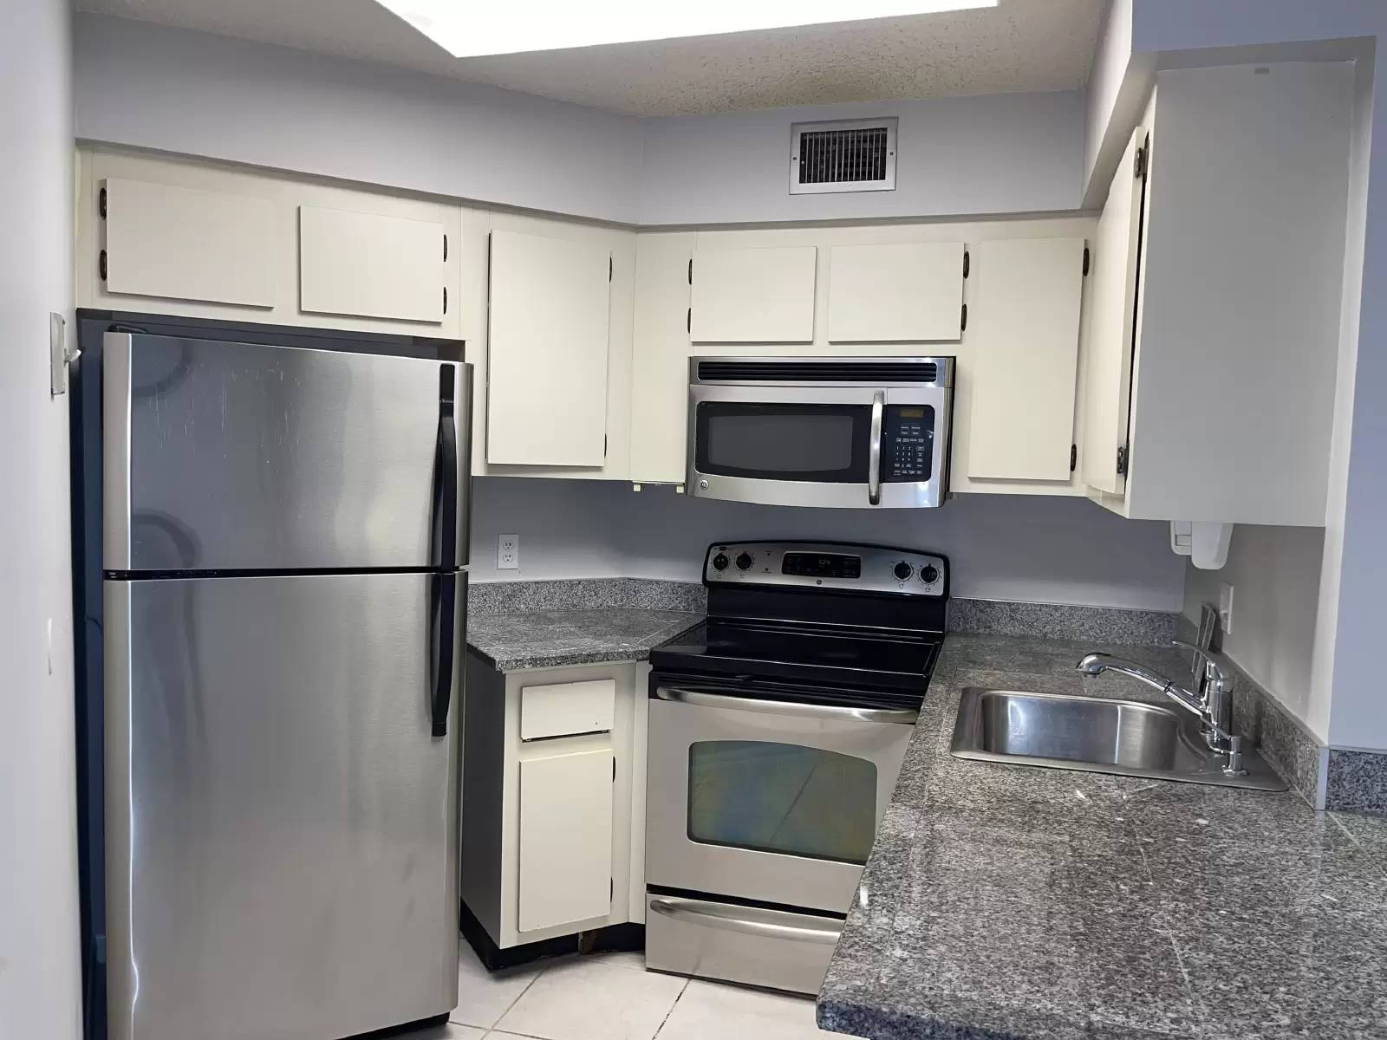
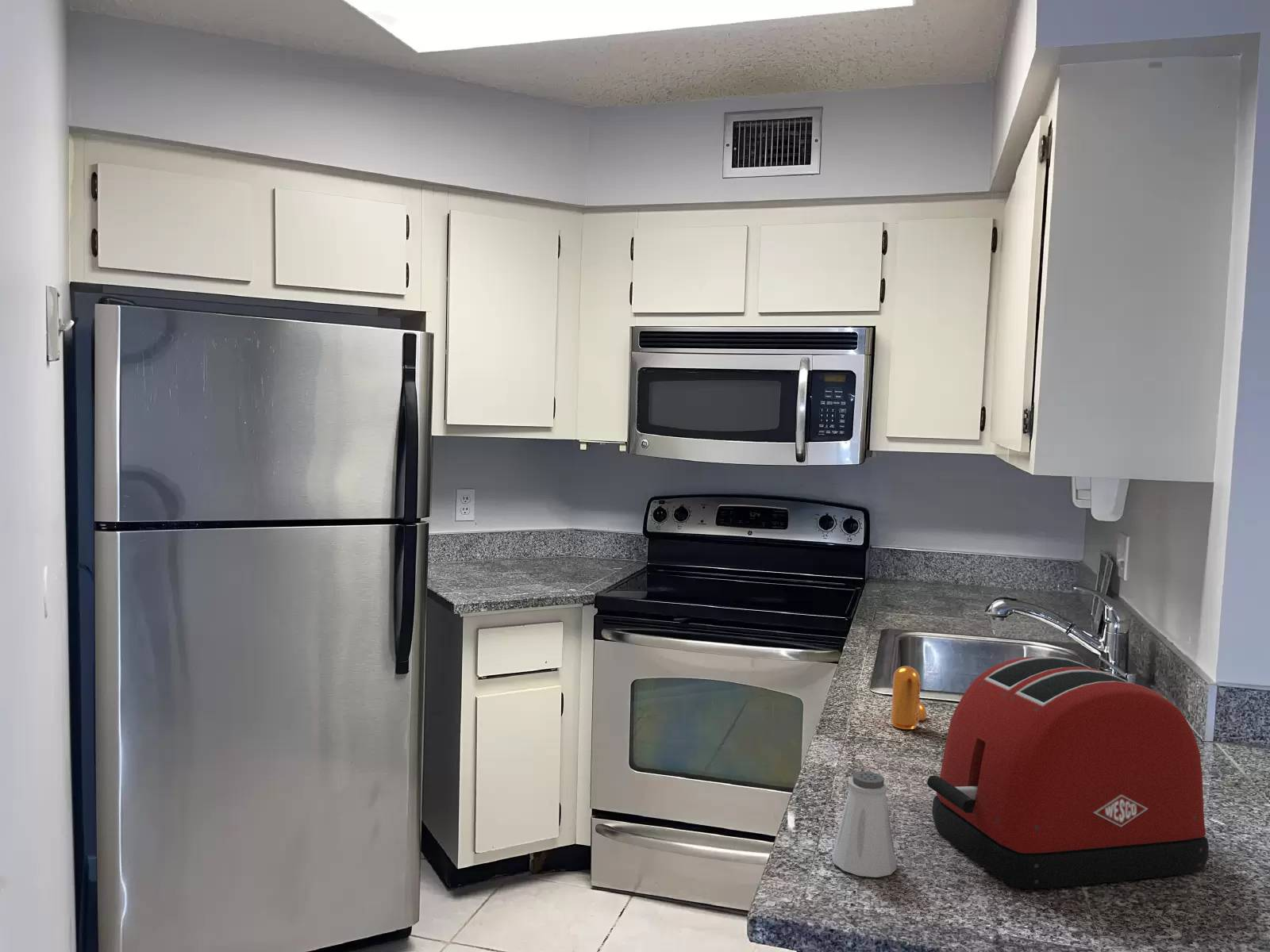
+ toaster (1068, 757)
+ pepper shaker (910, 692)
+ saltshaker (866, 819)
